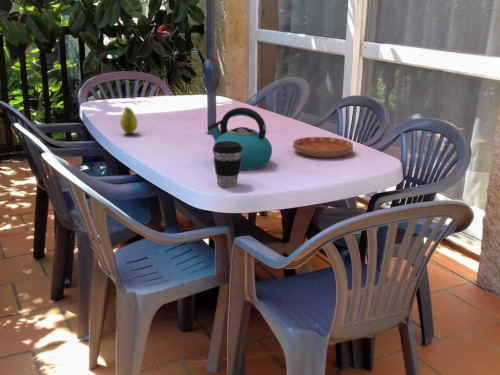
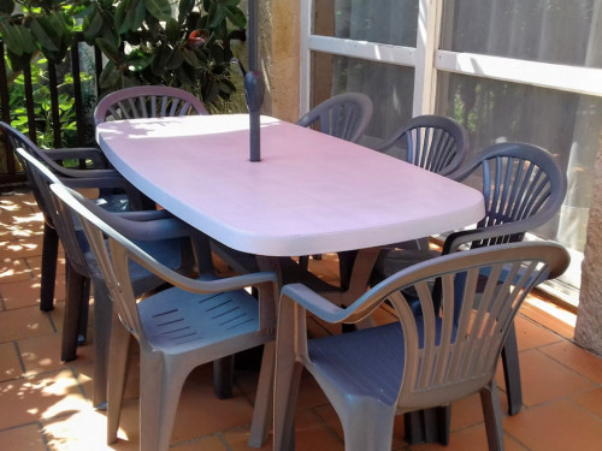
- saucer (322, 147)
- fruit (128, 120)
- coffee cup (227, 164)
- kettle (238, 135)
